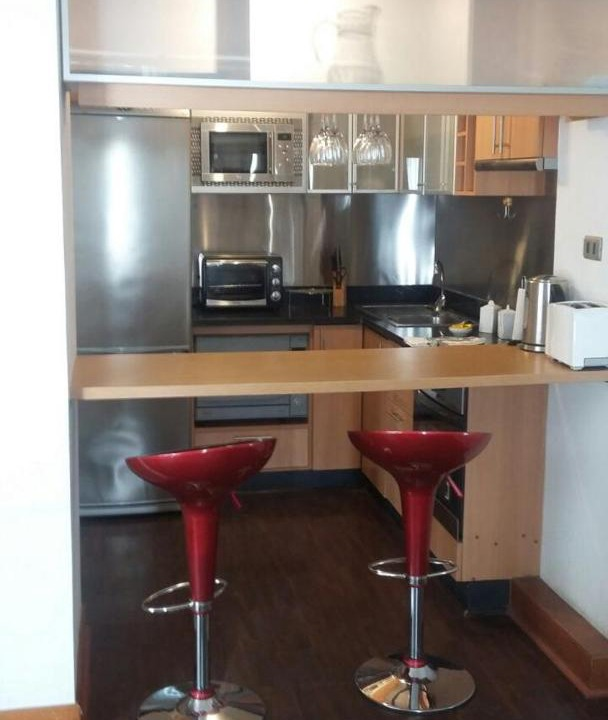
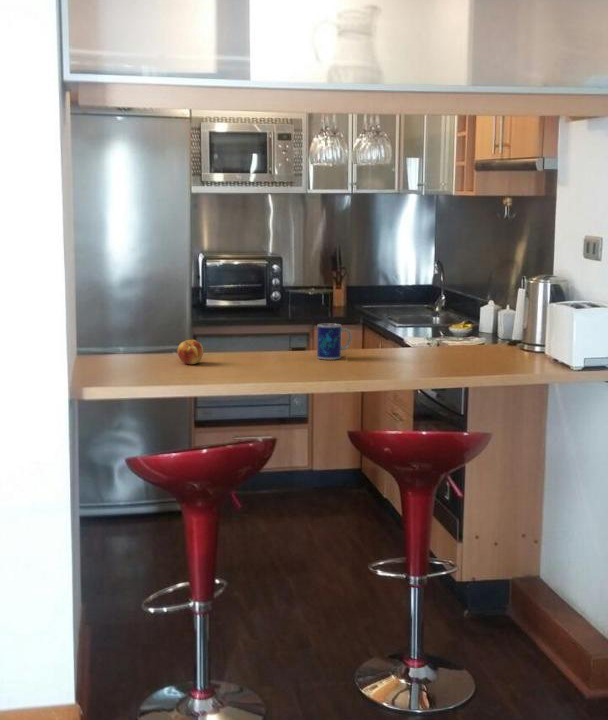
+ fruit (190, 352)
+ mug (334, 341)
